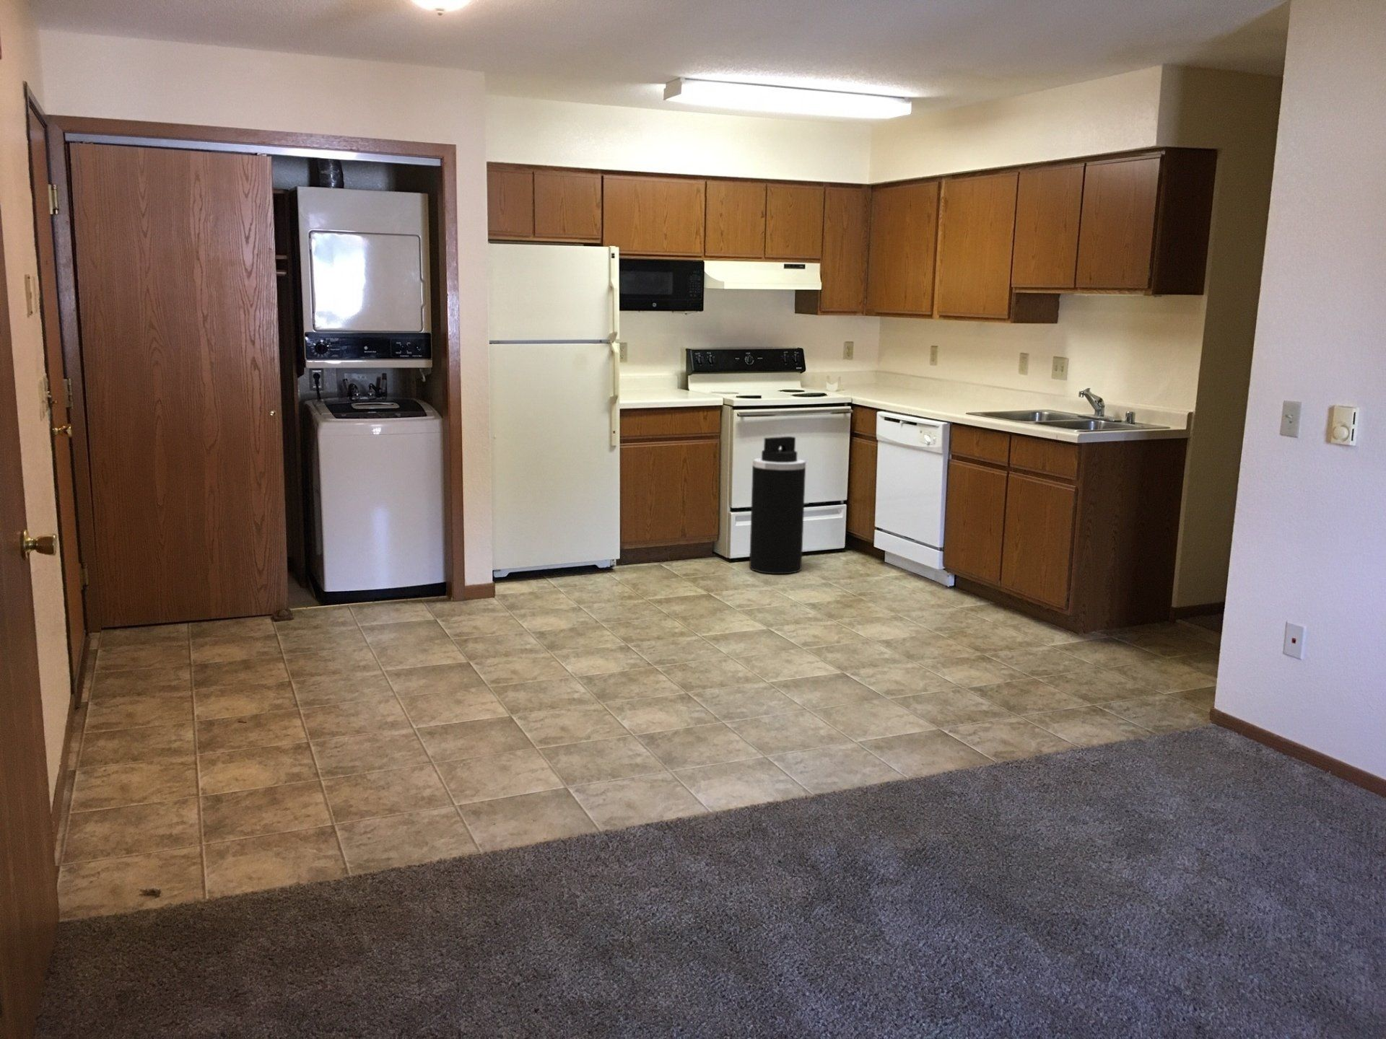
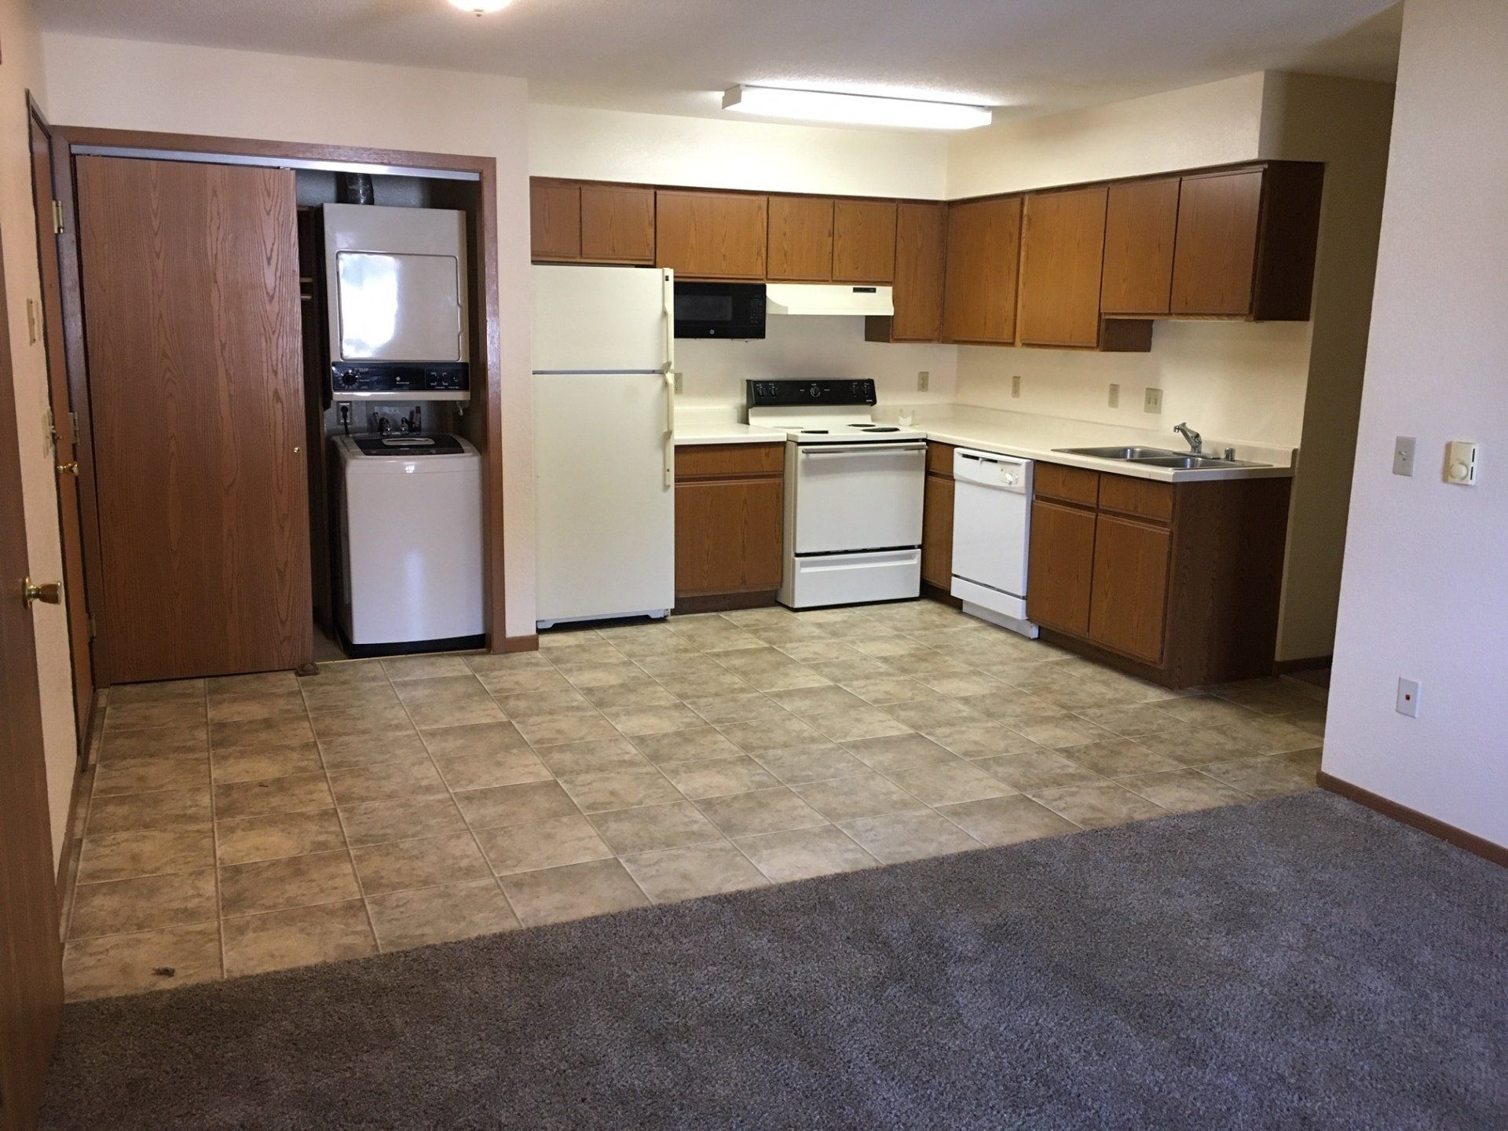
- trash can (777, 503)
